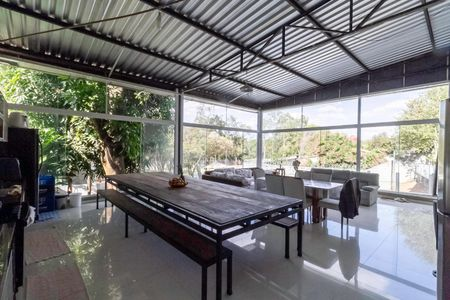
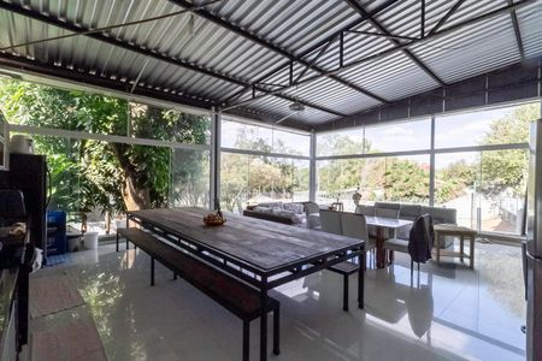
+ side table (449, 251)
